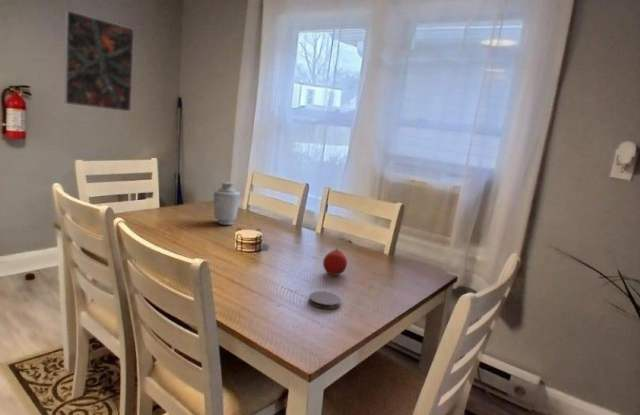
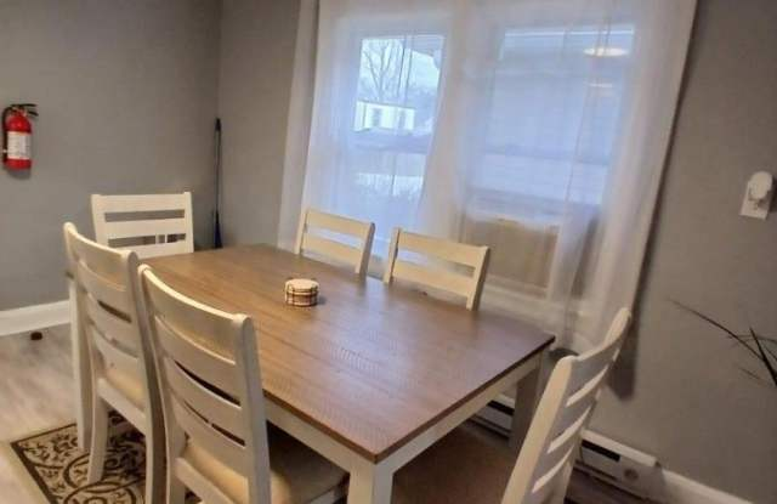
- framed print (100, 64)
- vase (226, 202)
- fruit (335, 260)
- coaster (324, 299)
